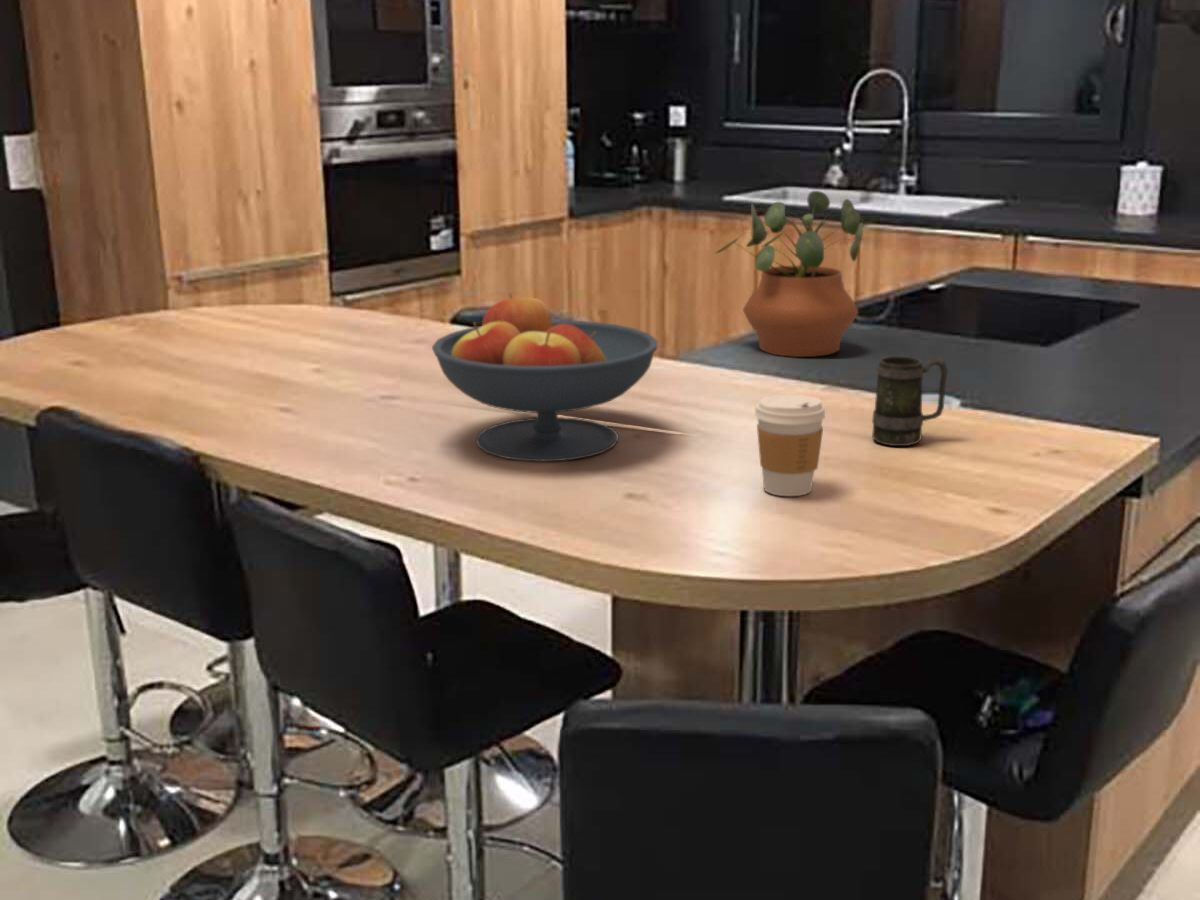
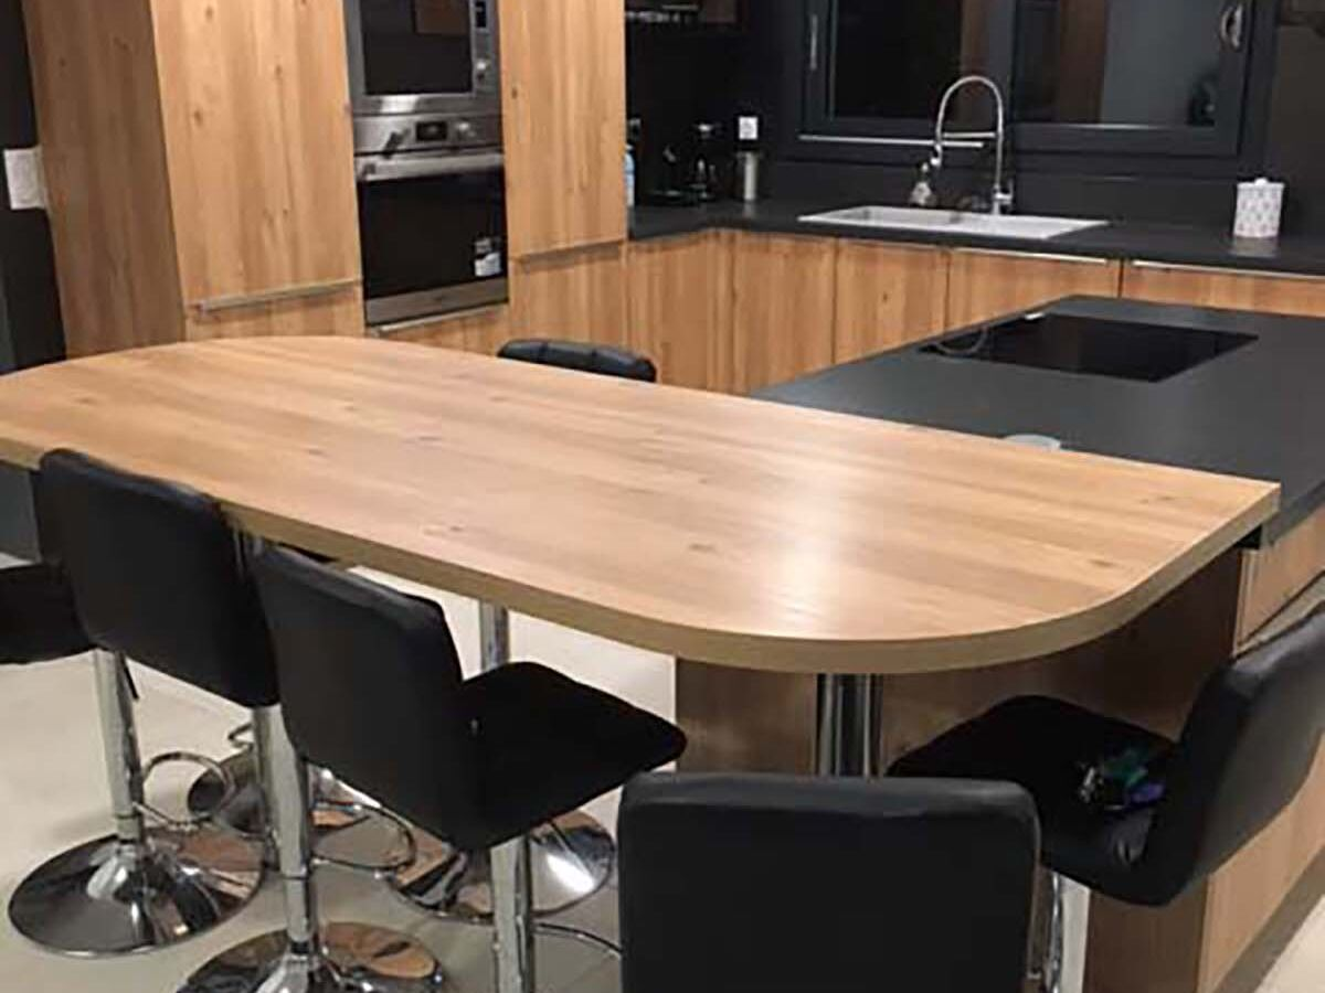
- potted plant (786, 272)
- coffee cup (788, 443)
- mug (909, 399)
- fruit bowl (546, 374)
